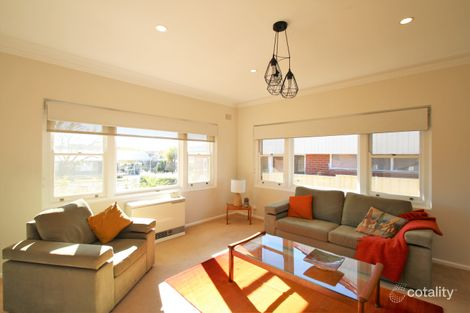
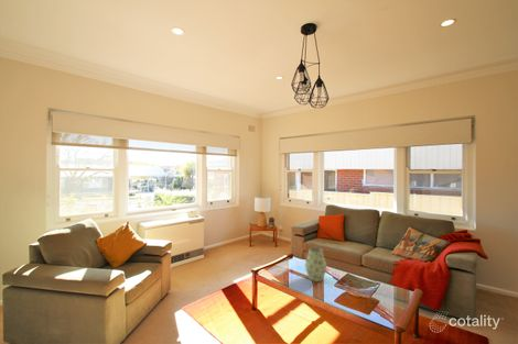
+ vase (315, 263)
